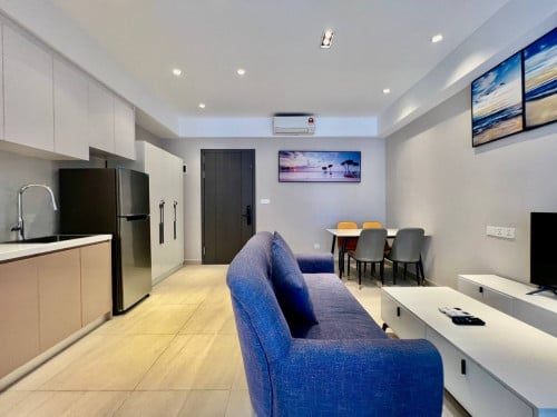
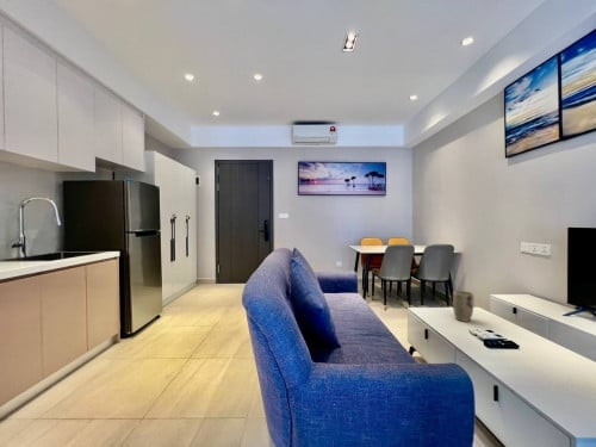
+ plant pot (462, 305)
